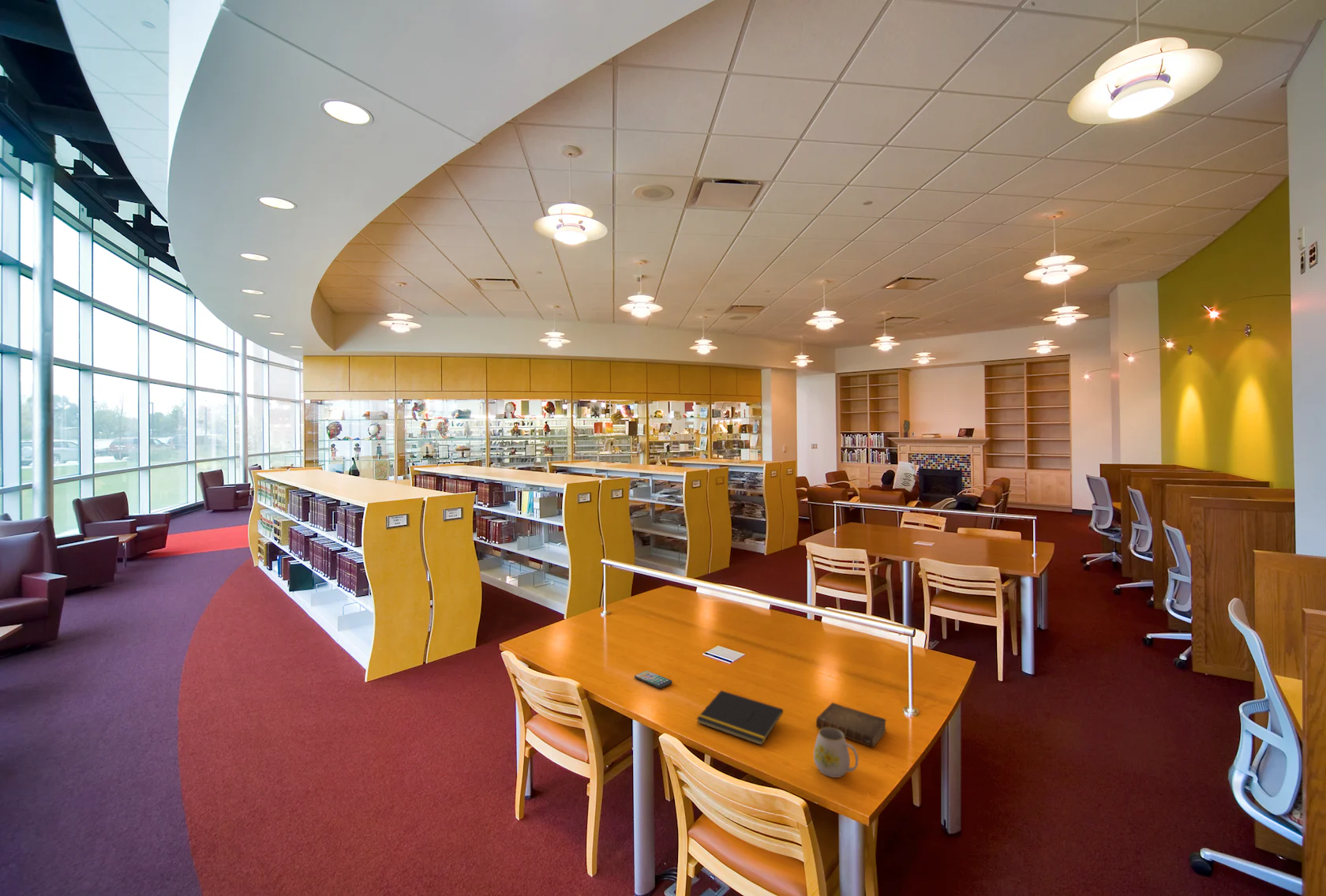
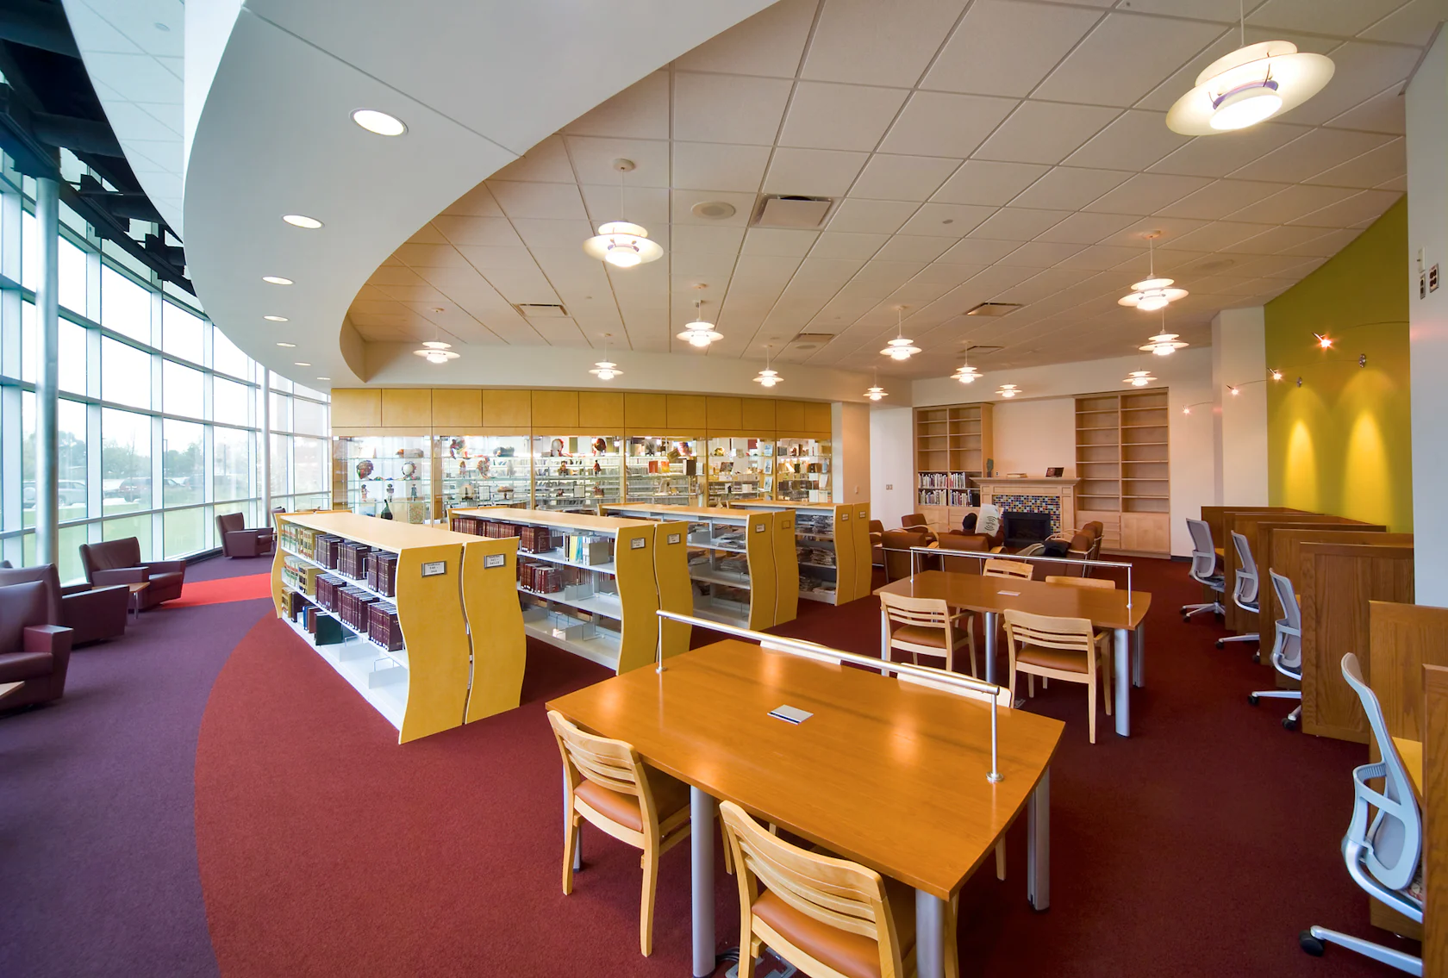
- book (851, 723)
- mug (836, 753)
- notepad (740, 715)
- smartphone (653, 679)
